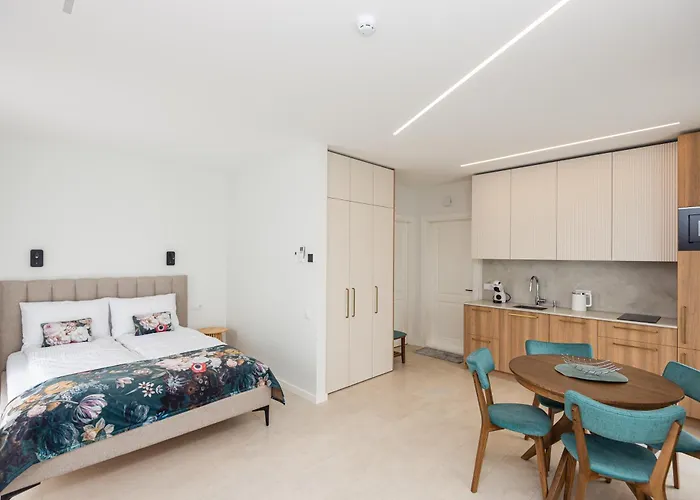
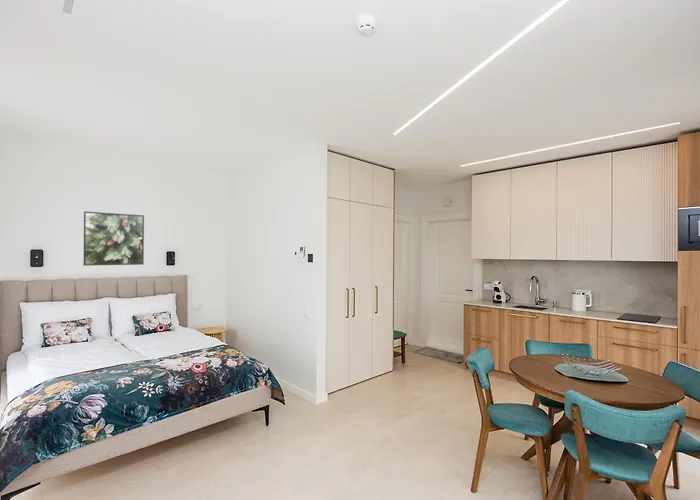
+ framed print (115, 239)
